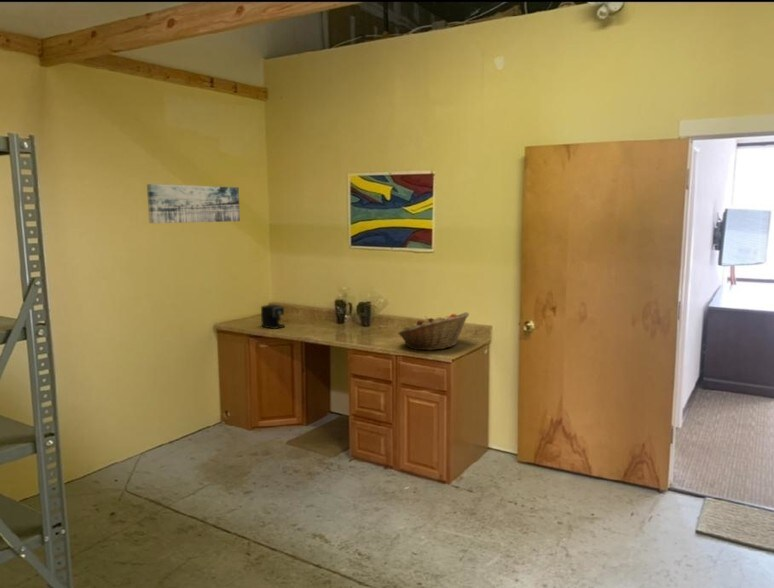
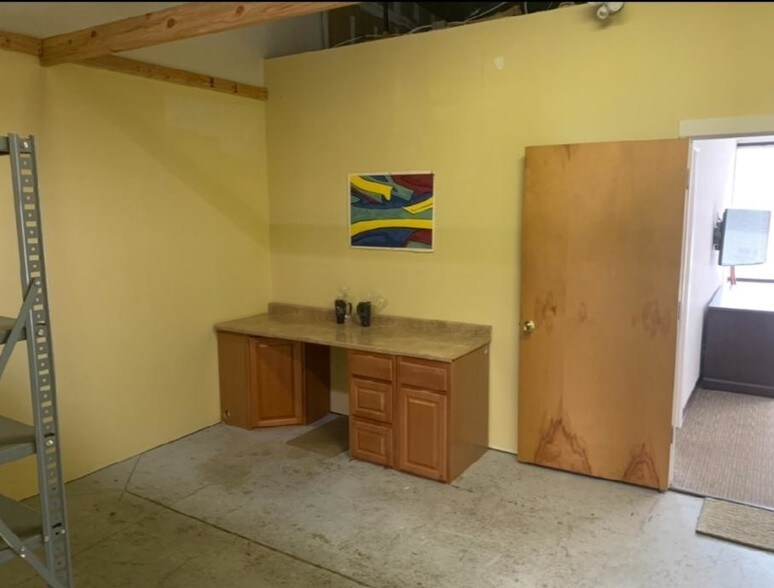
- coffee maker (281, 314)
- fruit basket (434, 329)
- wall art (196, 204)
